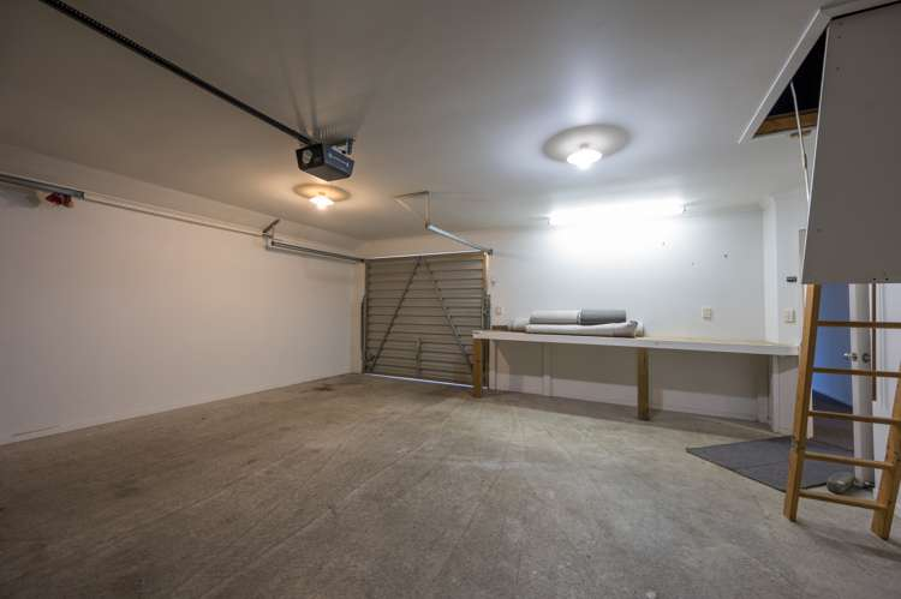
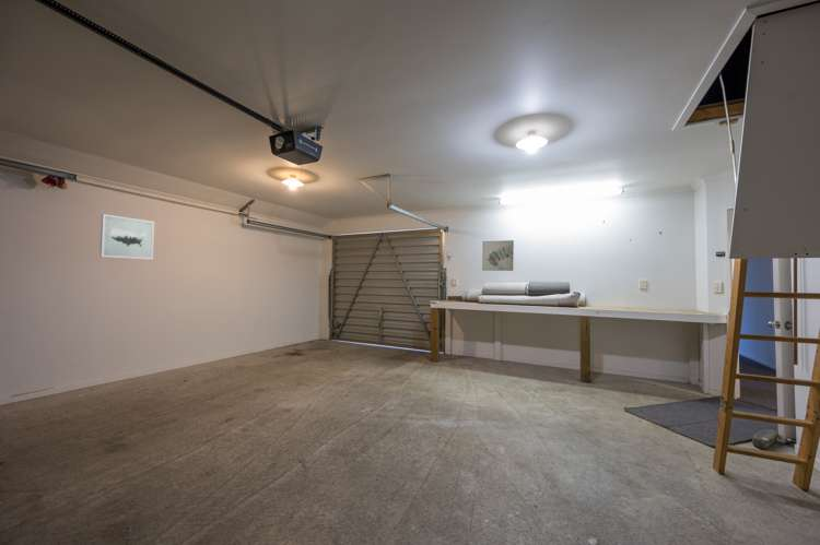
+ wall art (497, 256)
+ wall art (128, 238)
